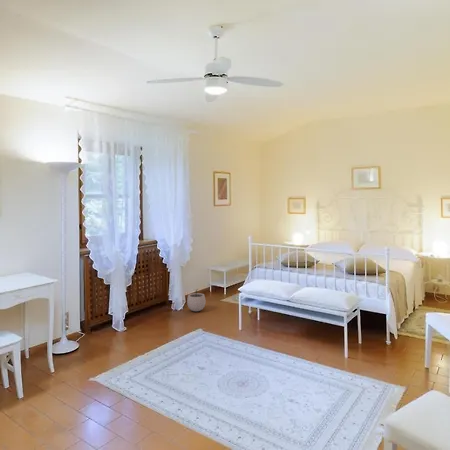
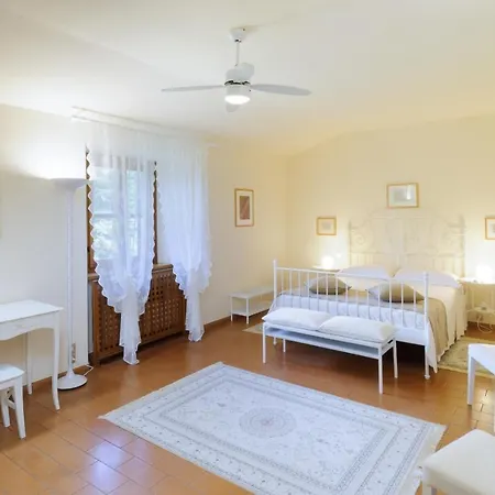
- plant pot (196, 299)
